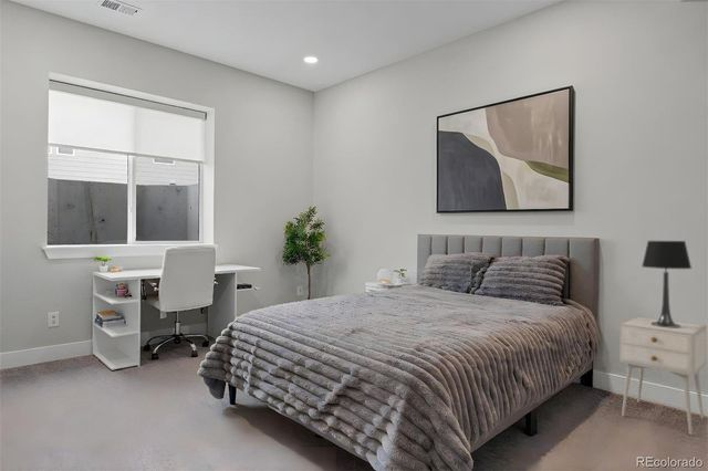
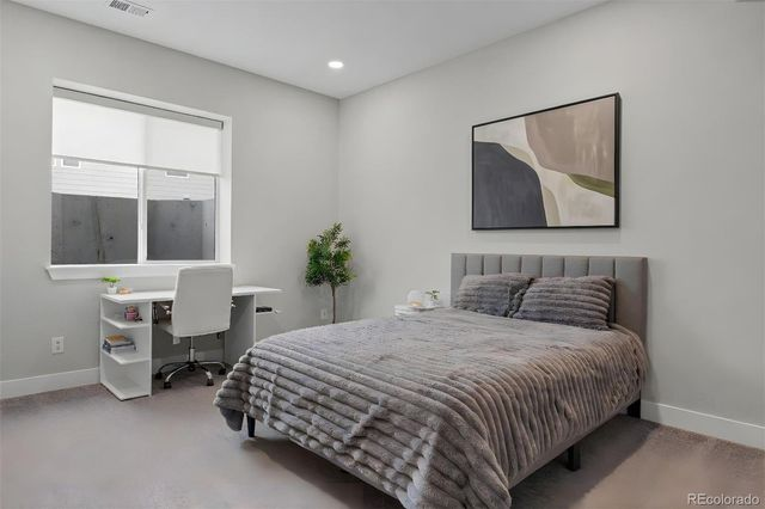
- nightstand (662, 369)
- table lamp (666, 282)
